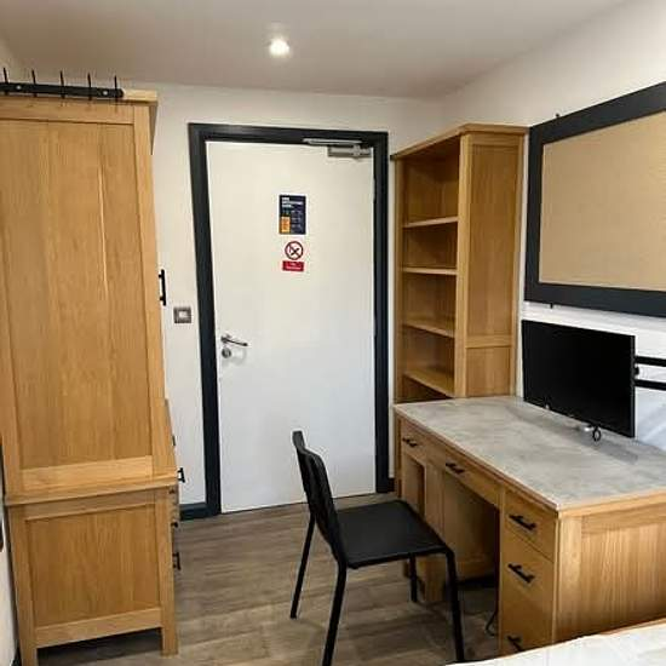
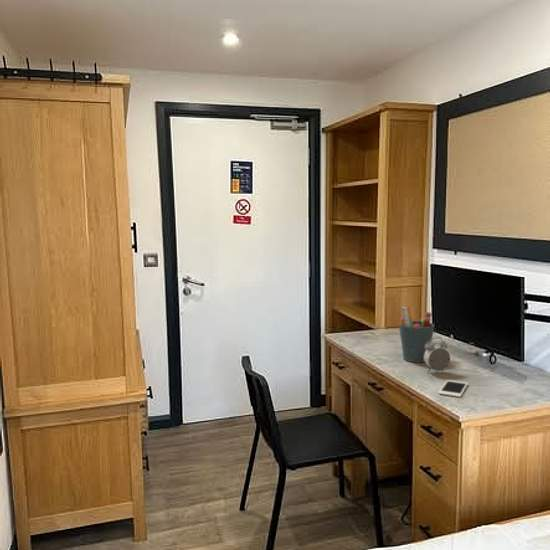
+ pen holder (415, 332)
+ alarm clock (436, 355)
+ cell phone (453, 388)
